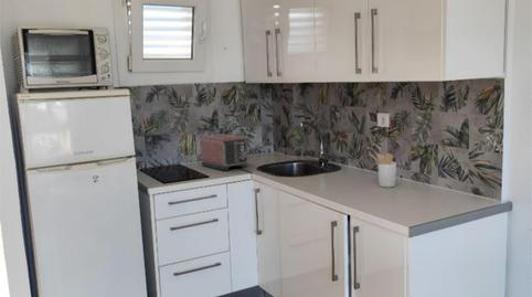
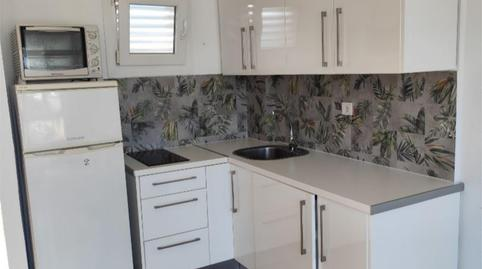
- toaster (224, 151)
- utensil holder (382, 169)
